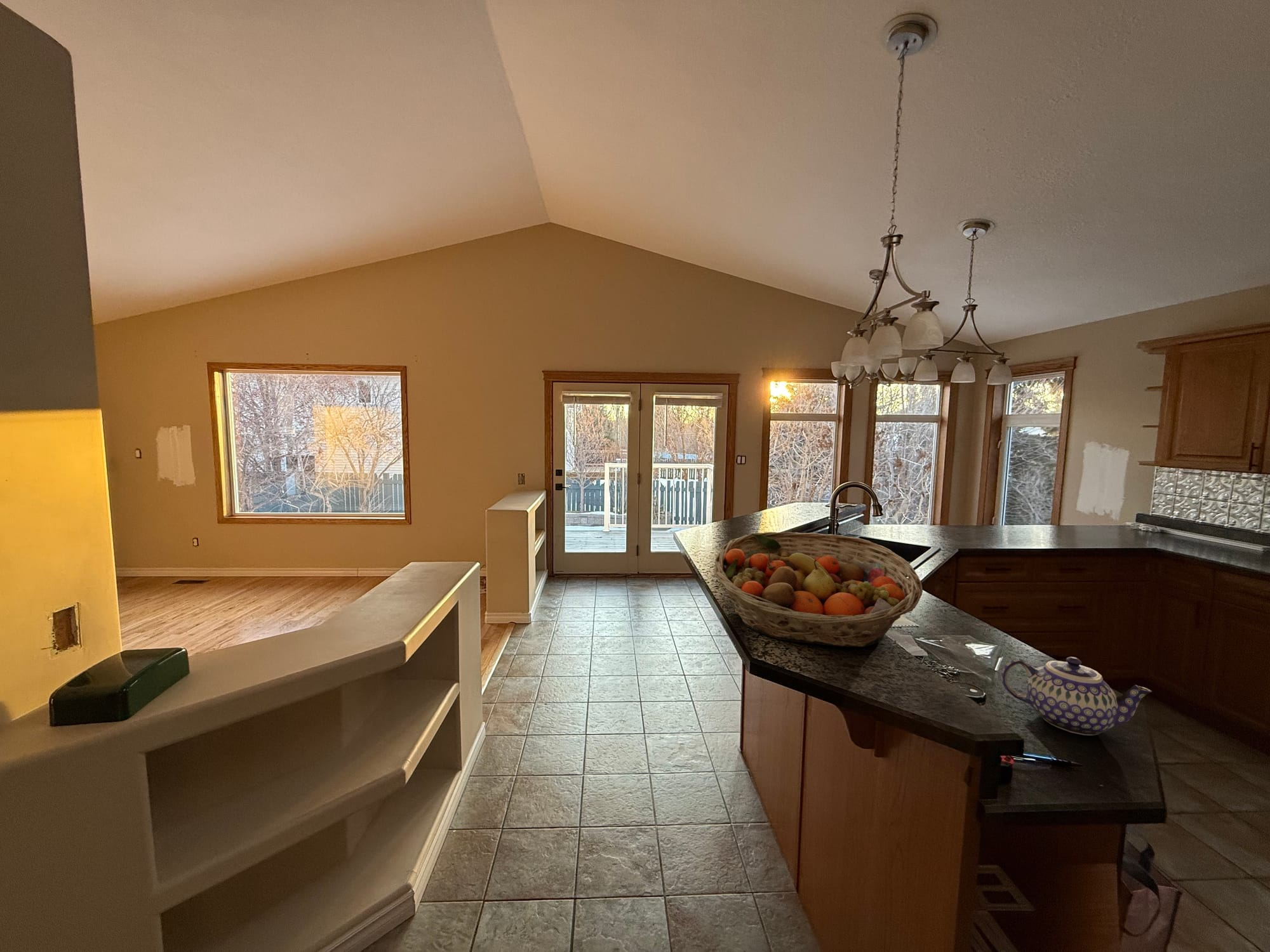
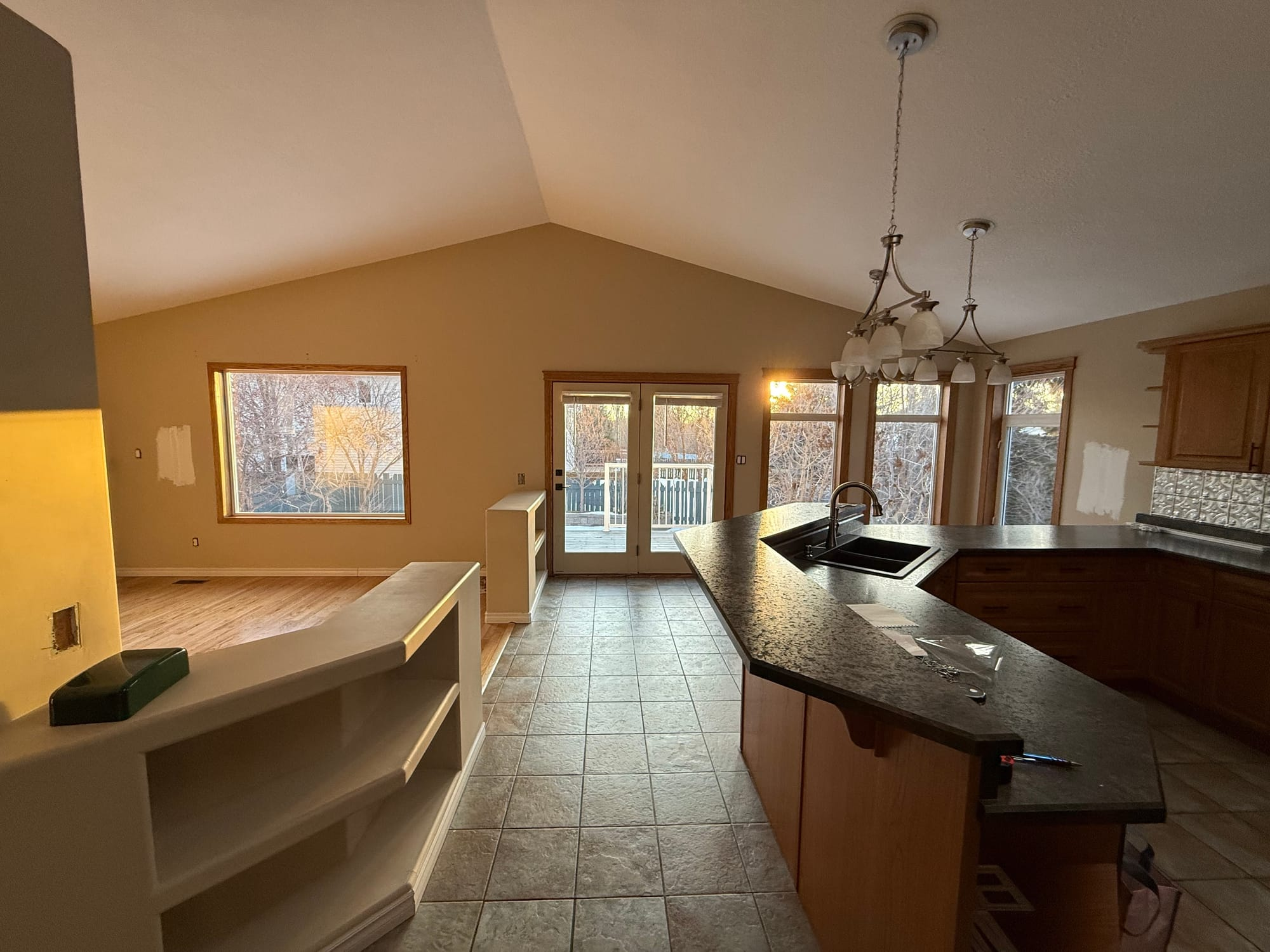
- teapot (1071, 691)
- fruit basket (810, 583)
